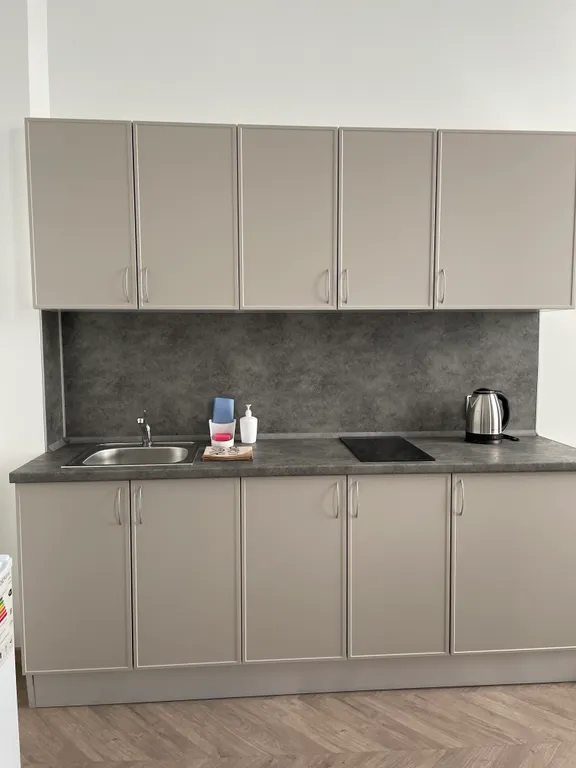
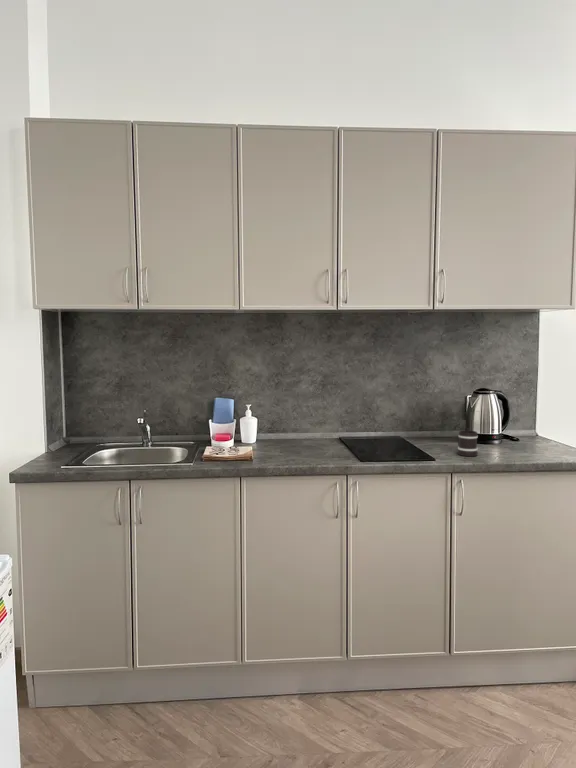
+ mug (465, 442)
